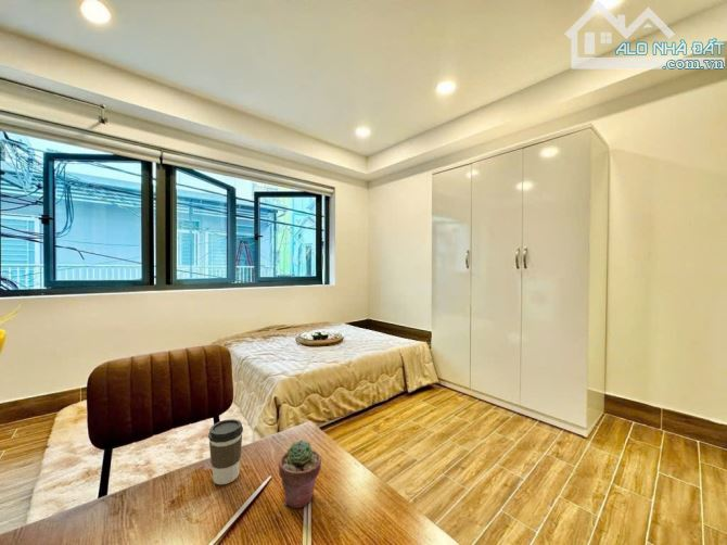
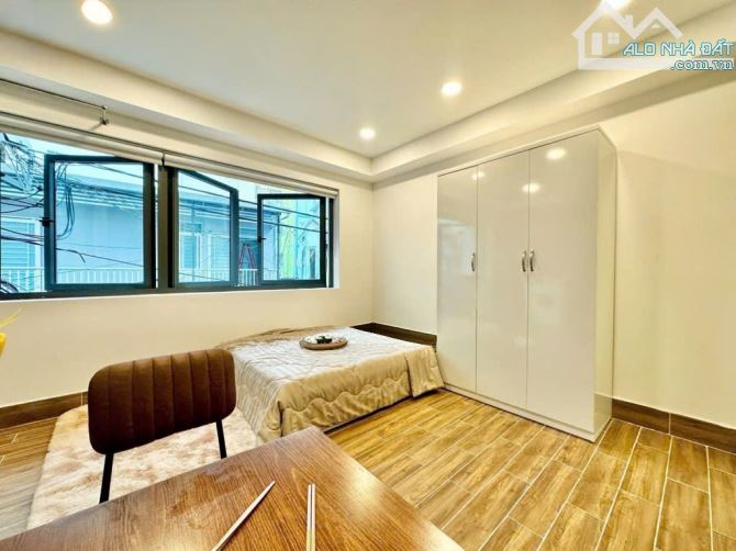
- coffee cup (226, 451)
- potted succulent (299, 470)
